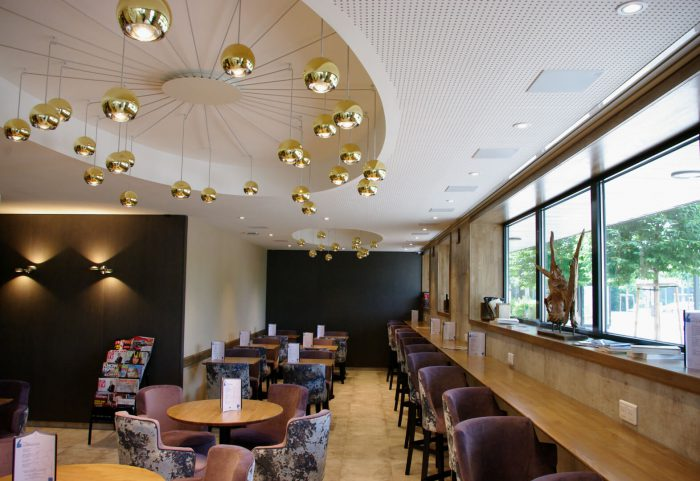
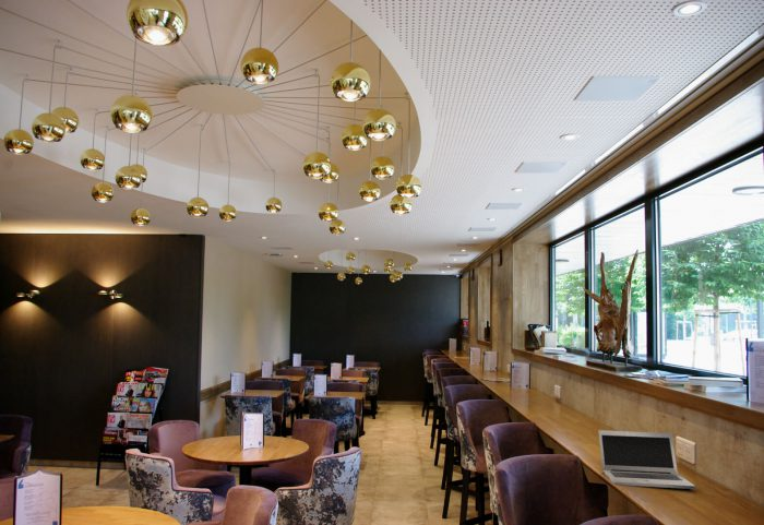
+ laptop (644, 457)
